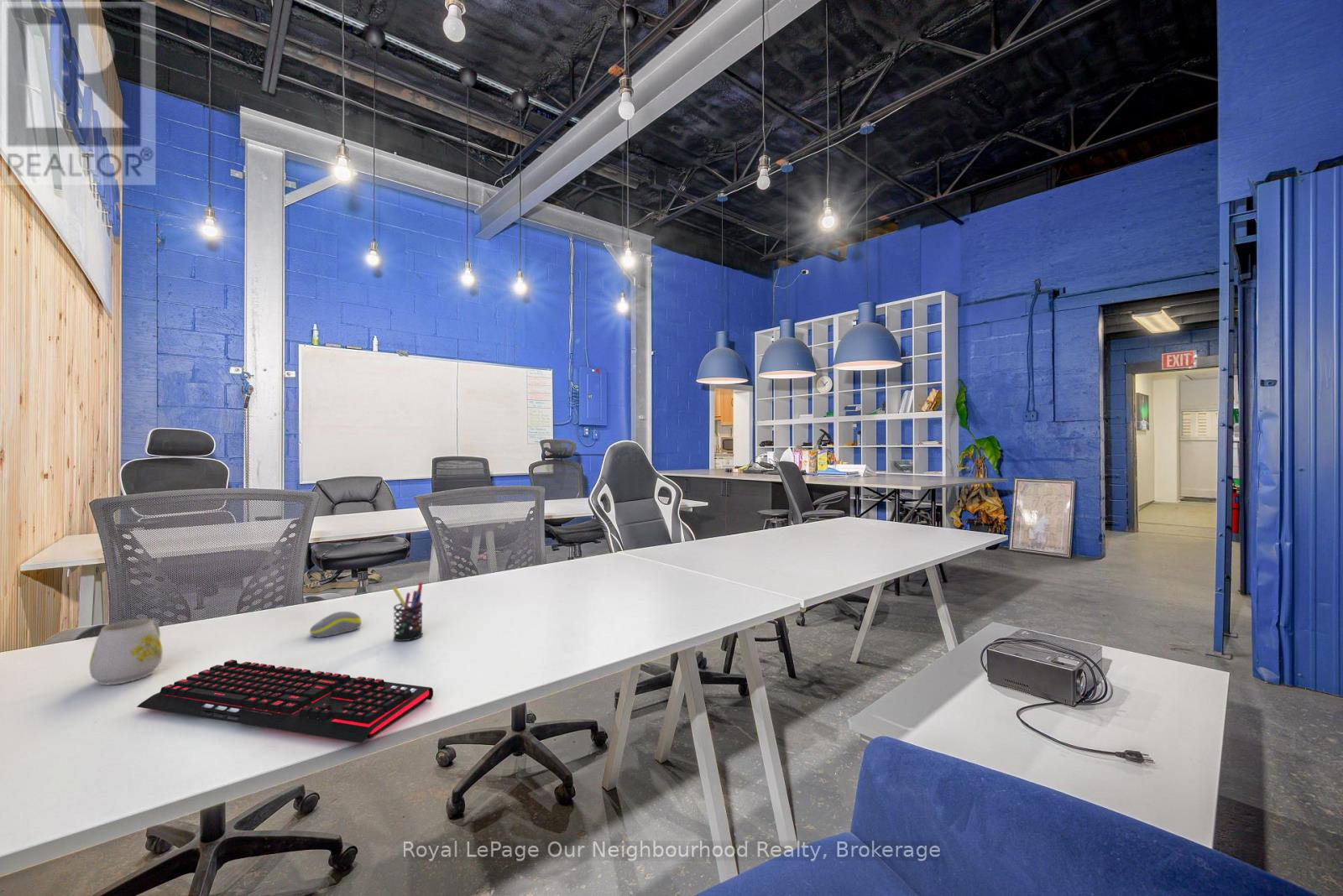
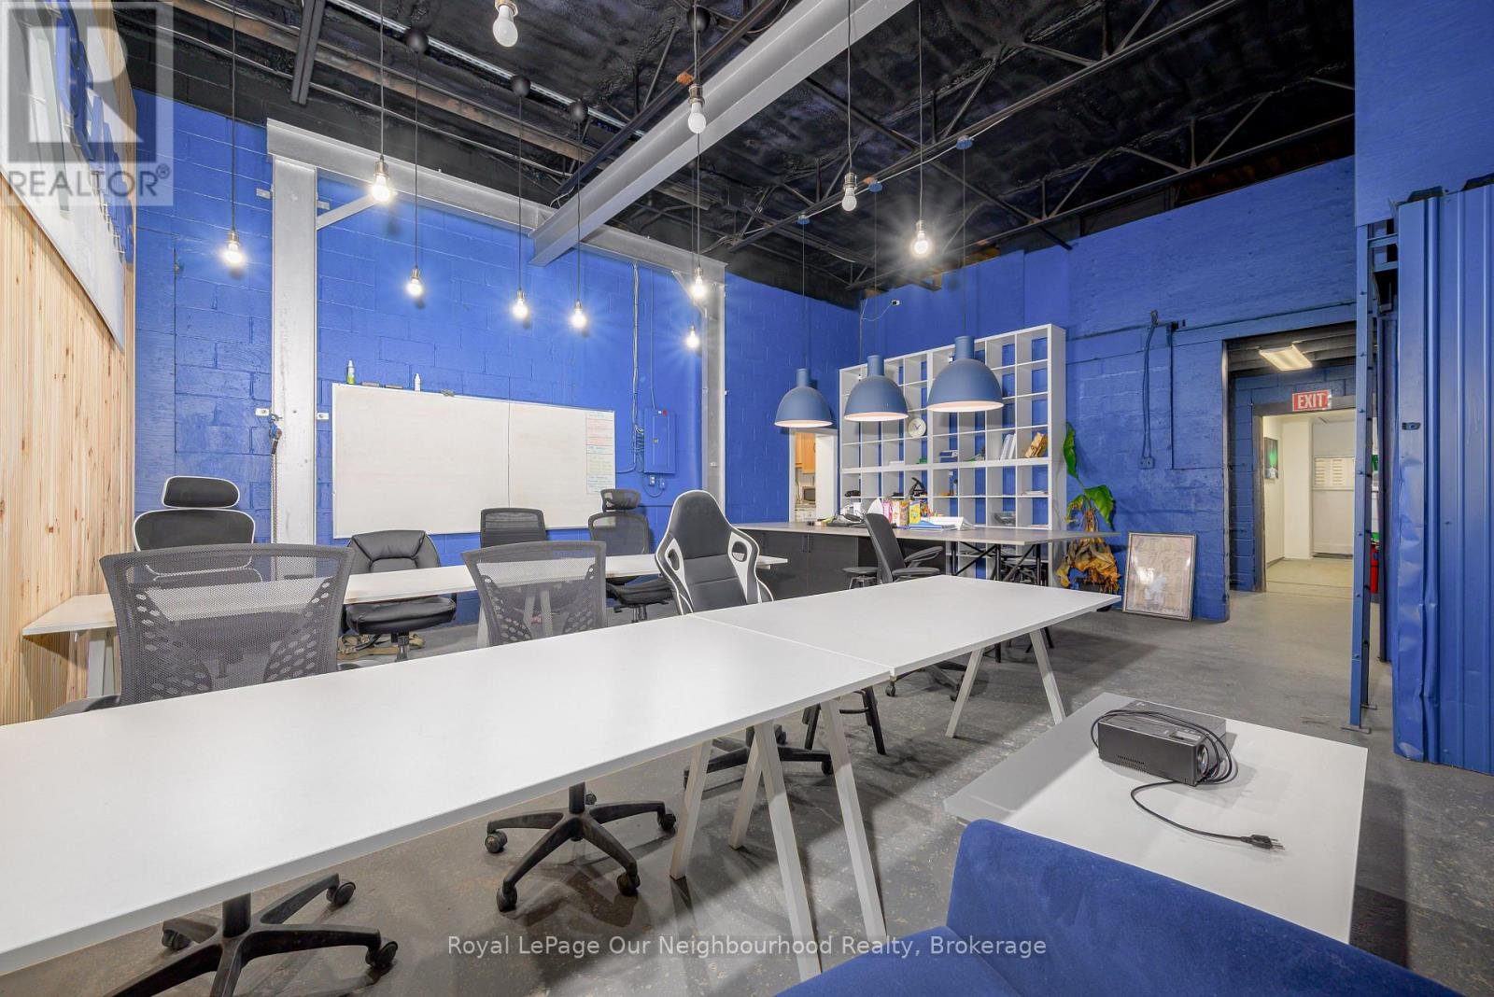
- keyboard (288, 695)
- computer mouse (336, 622)
- pen holder (411, 608)
- mug (133, 648)
